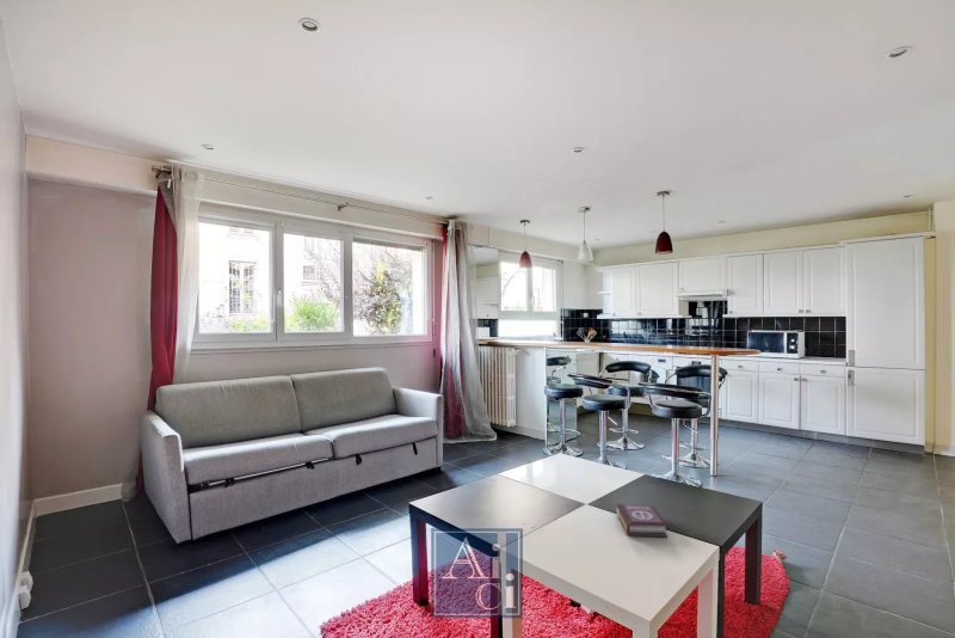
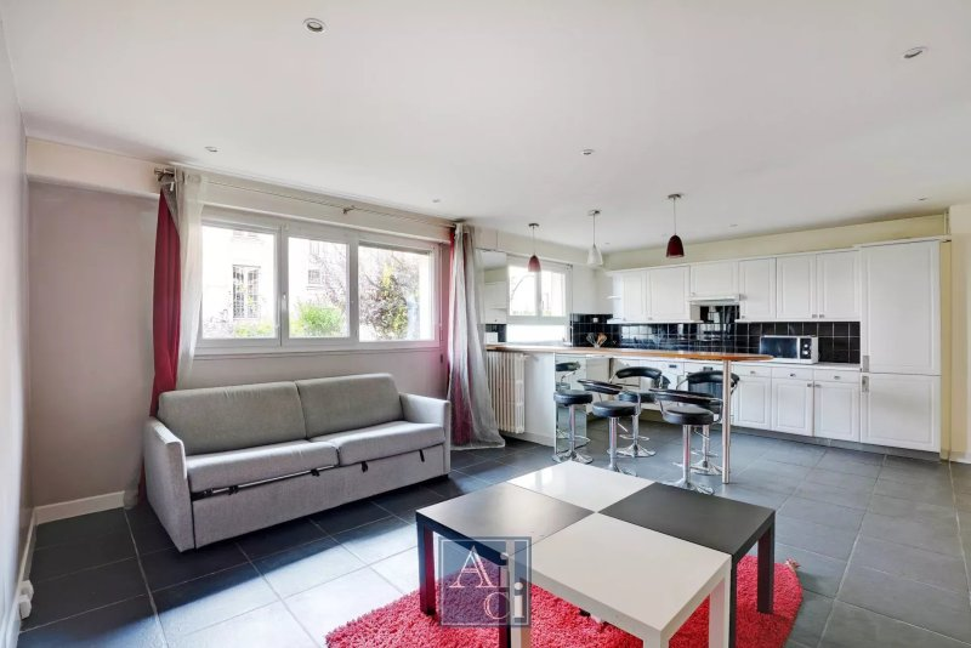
- book (640, 519)
